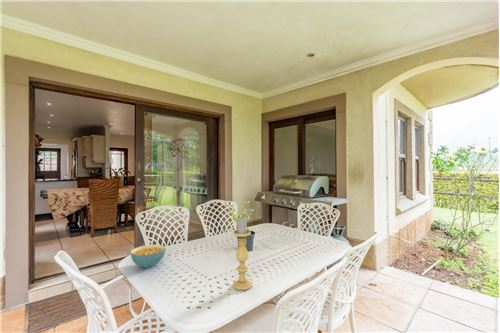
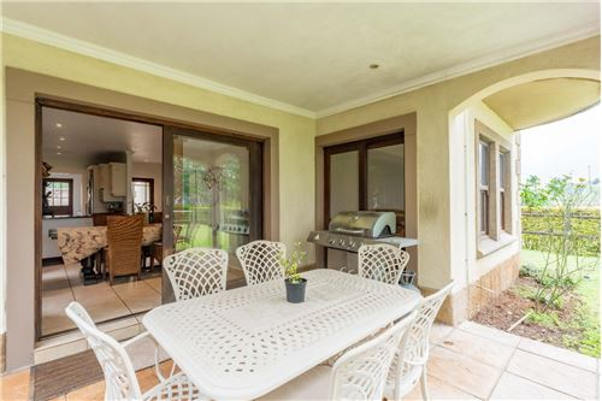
- candle holder (242, 251)
- cereal bowl (148, 257)
